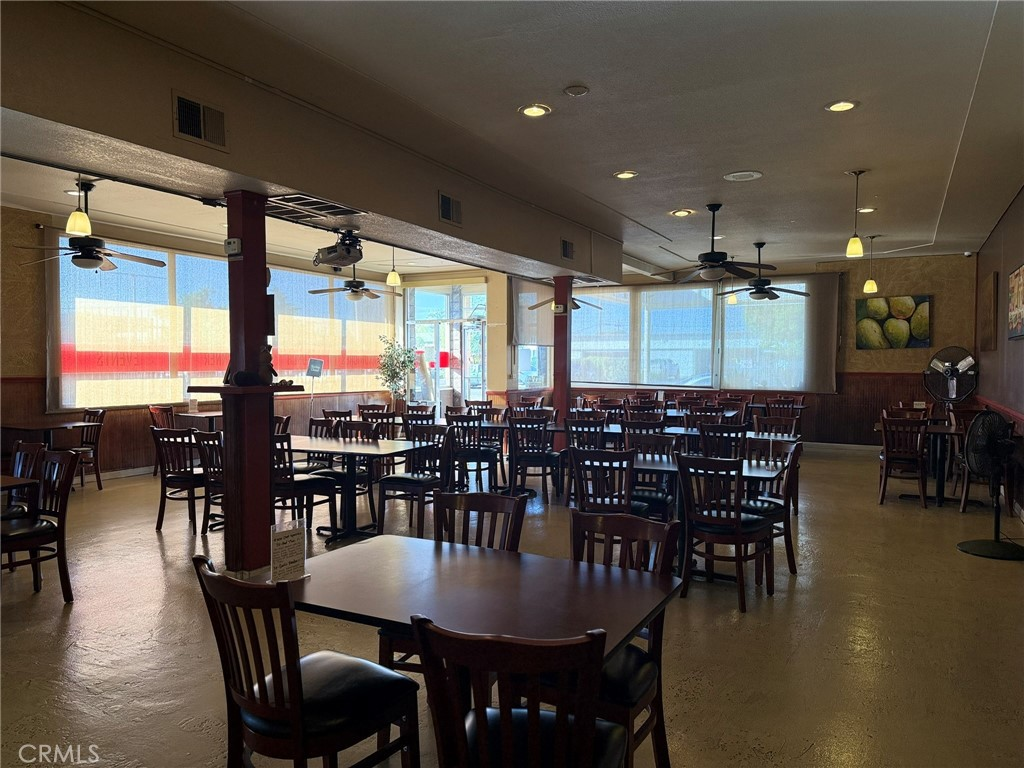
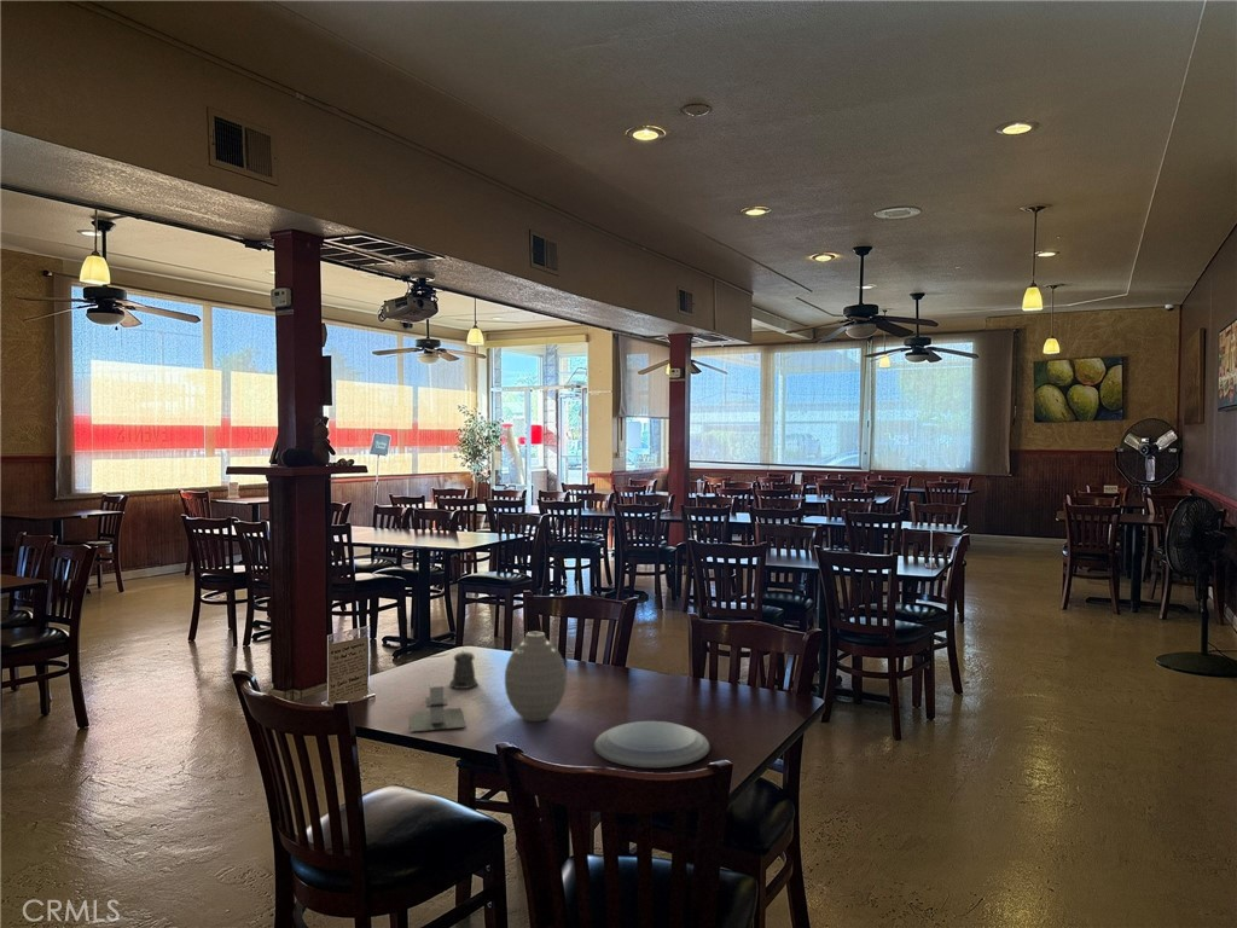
+ napkin holder (436, 701)
+ plate (651, 738)
+ pepper shaker (464, 667)
+ vase (535, 675)
